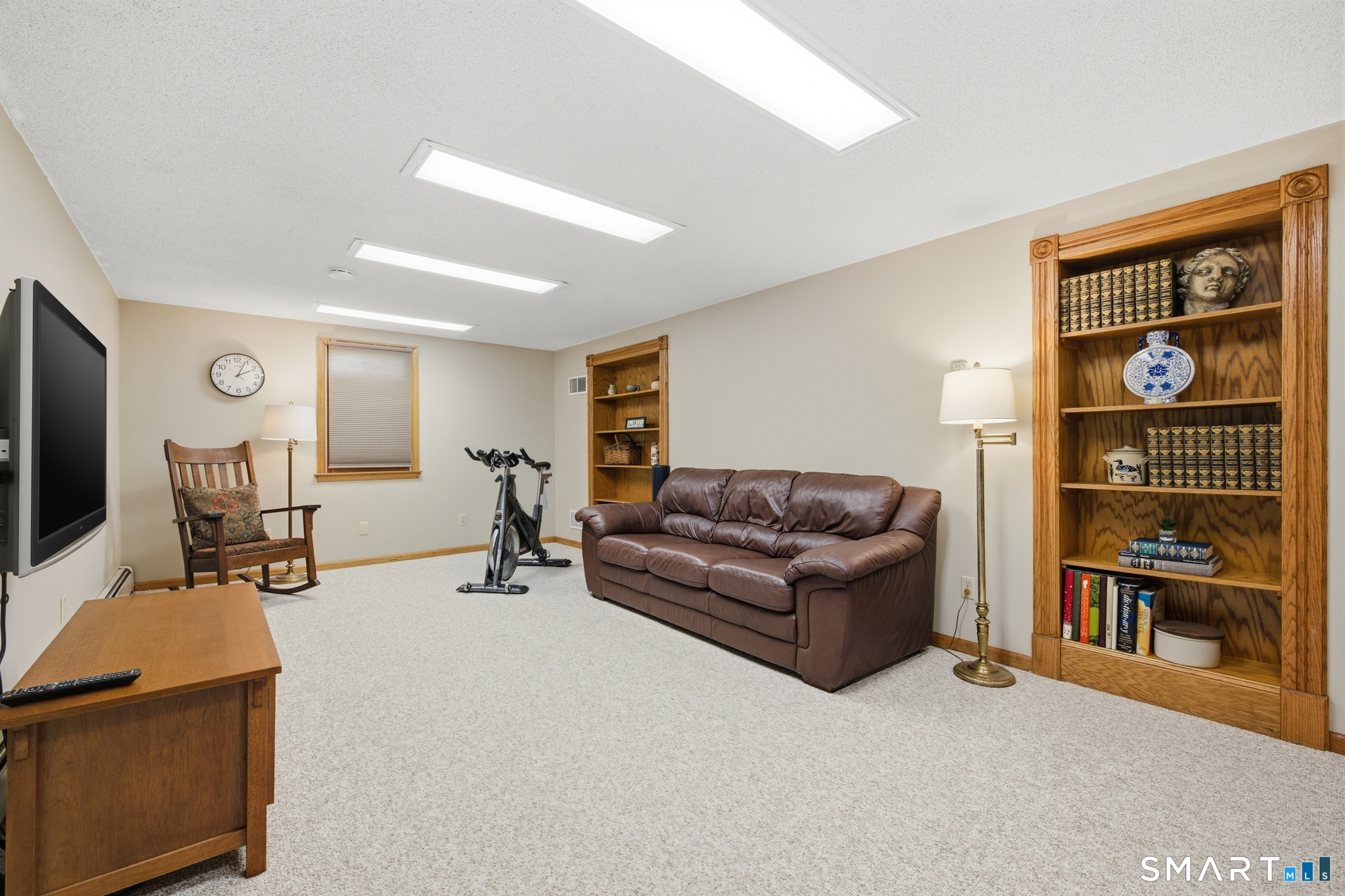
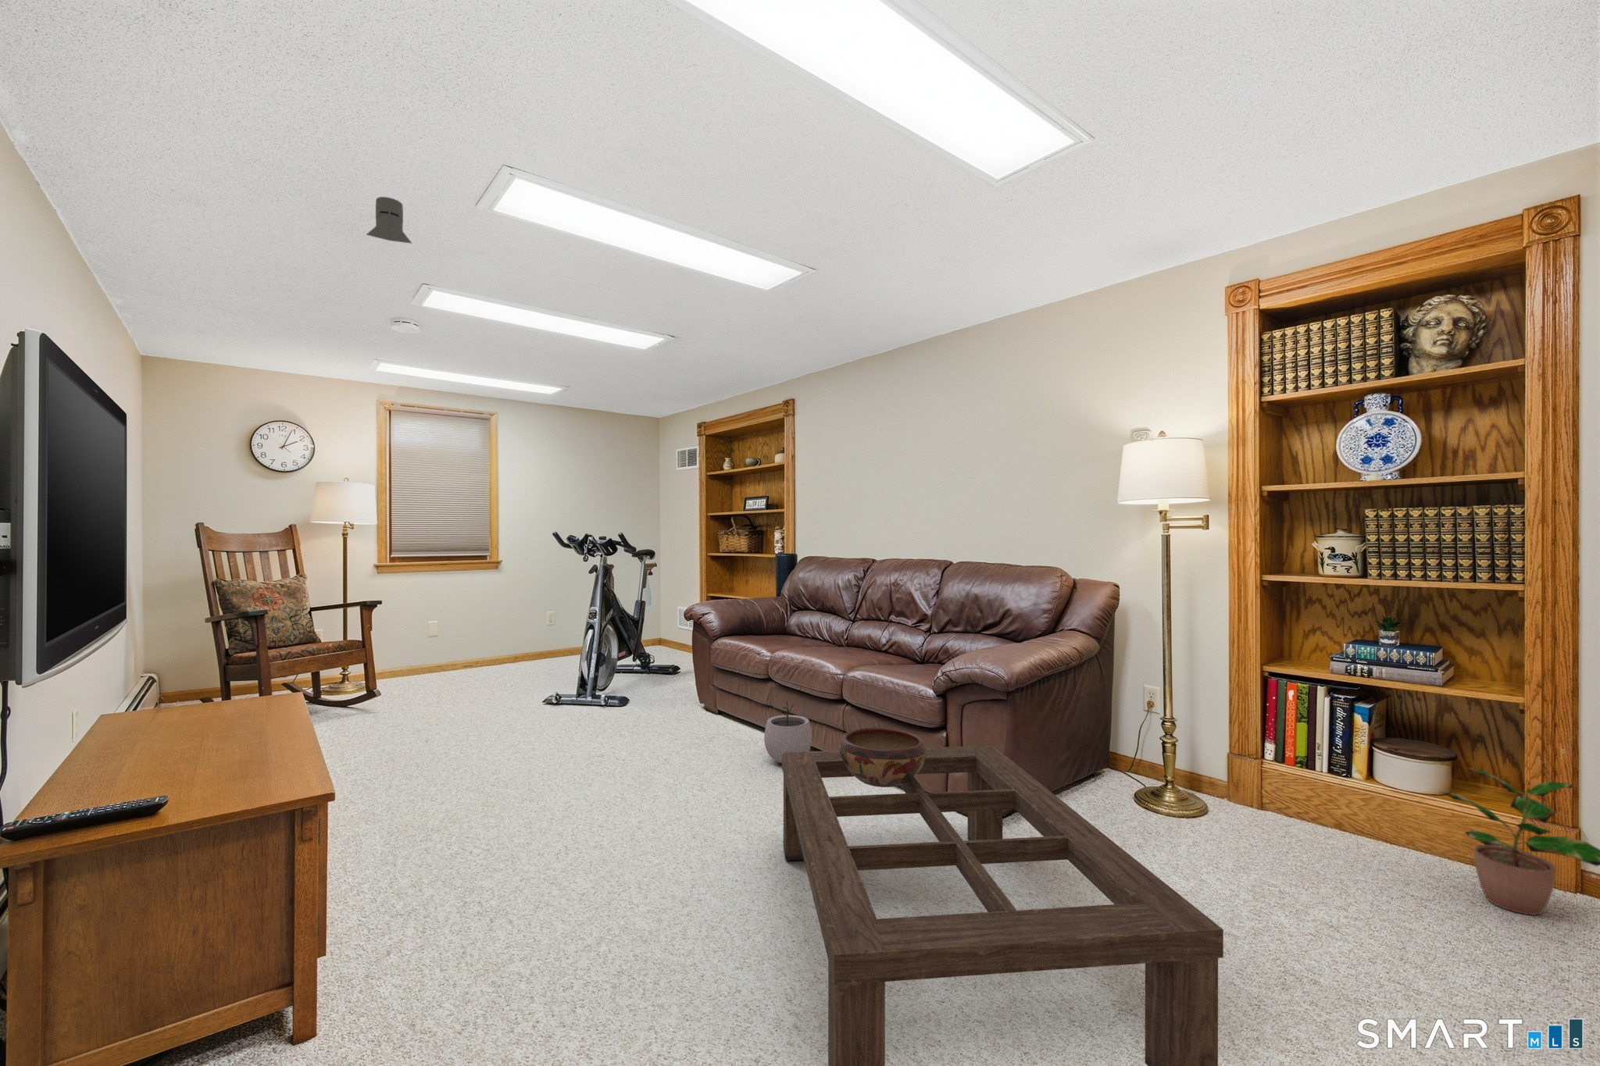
+ potted plant (1518, 838)
+ coffee table (935, 866)
+ knight helmet (389, 224)
+ decorative bowl (881, 758)
+ plant pot (788, 732)
